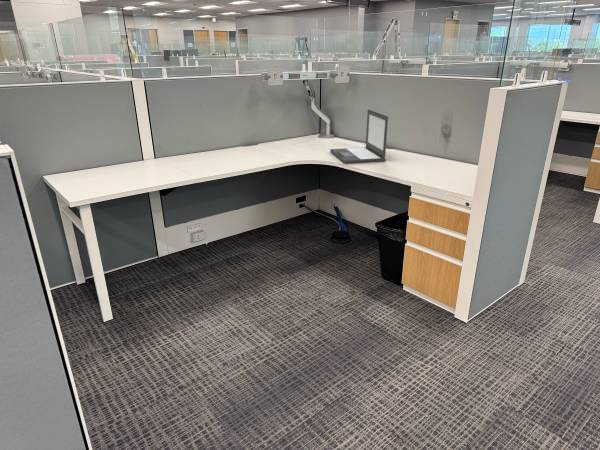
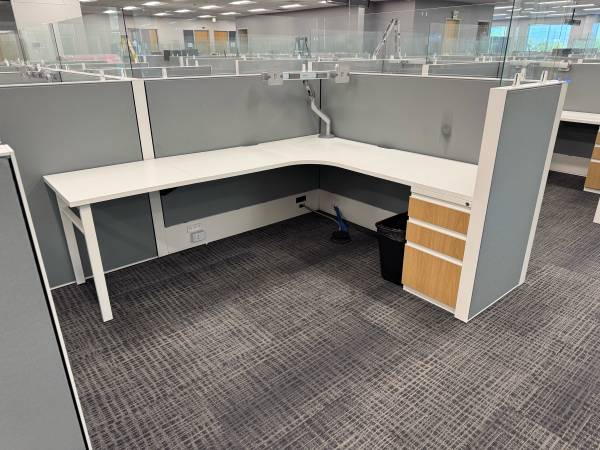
- laptop (366, 135)
